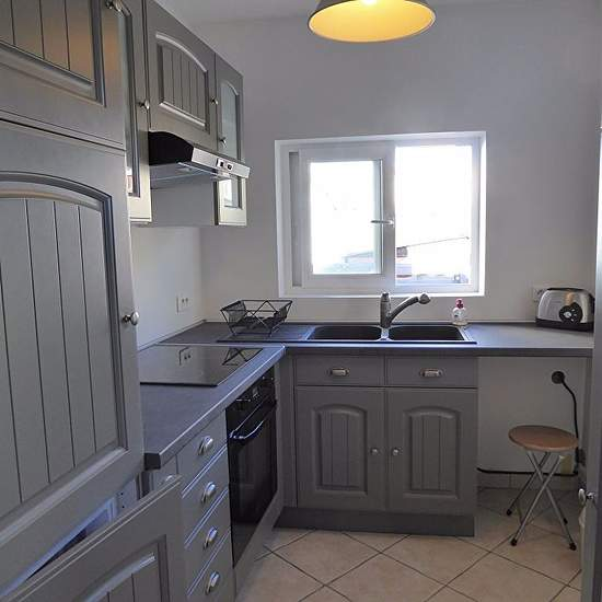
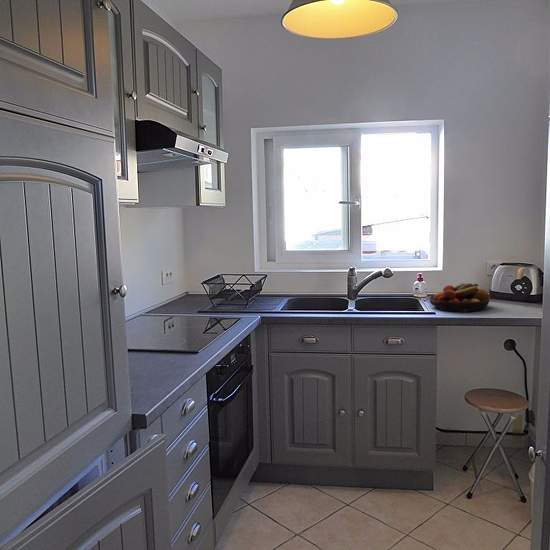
+ fruit bowl (458, 295)
